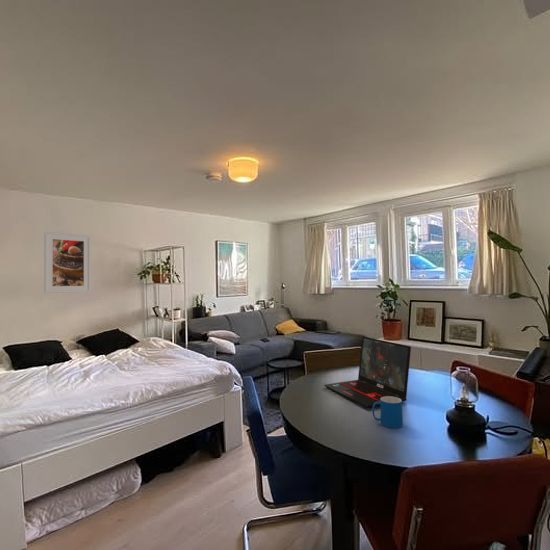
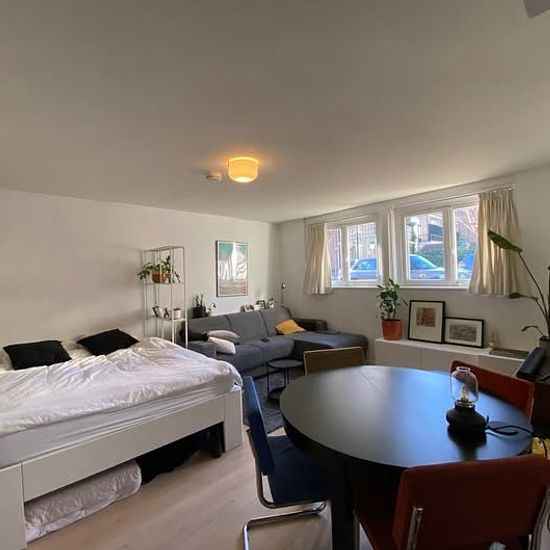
- mug (387, 411)
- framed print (68, 263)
- laptop (364, 368)
